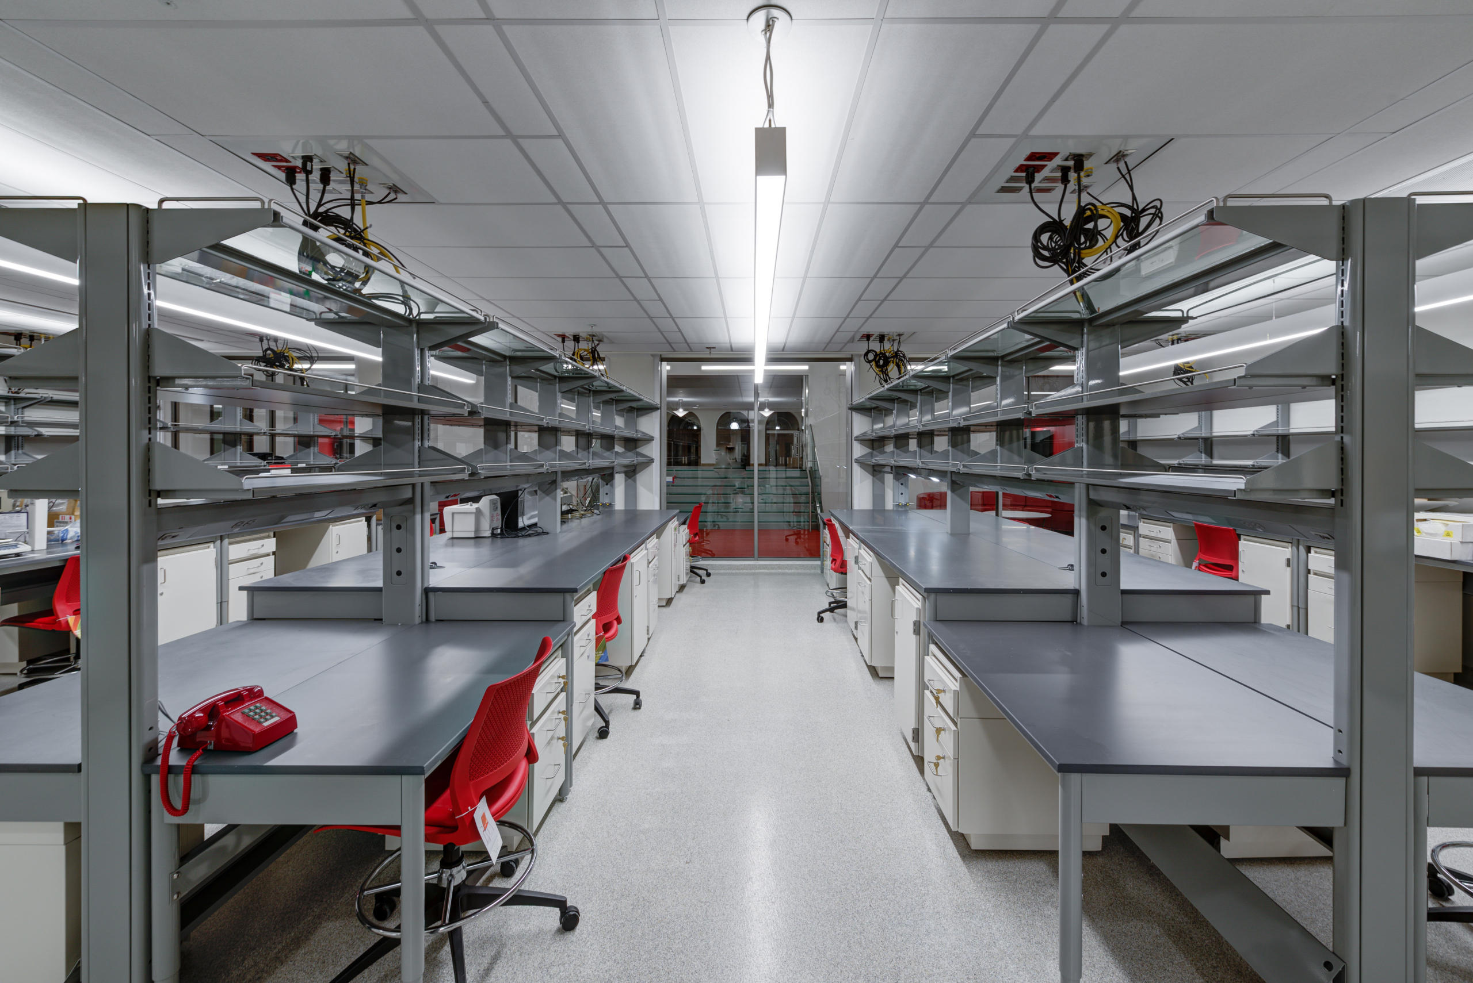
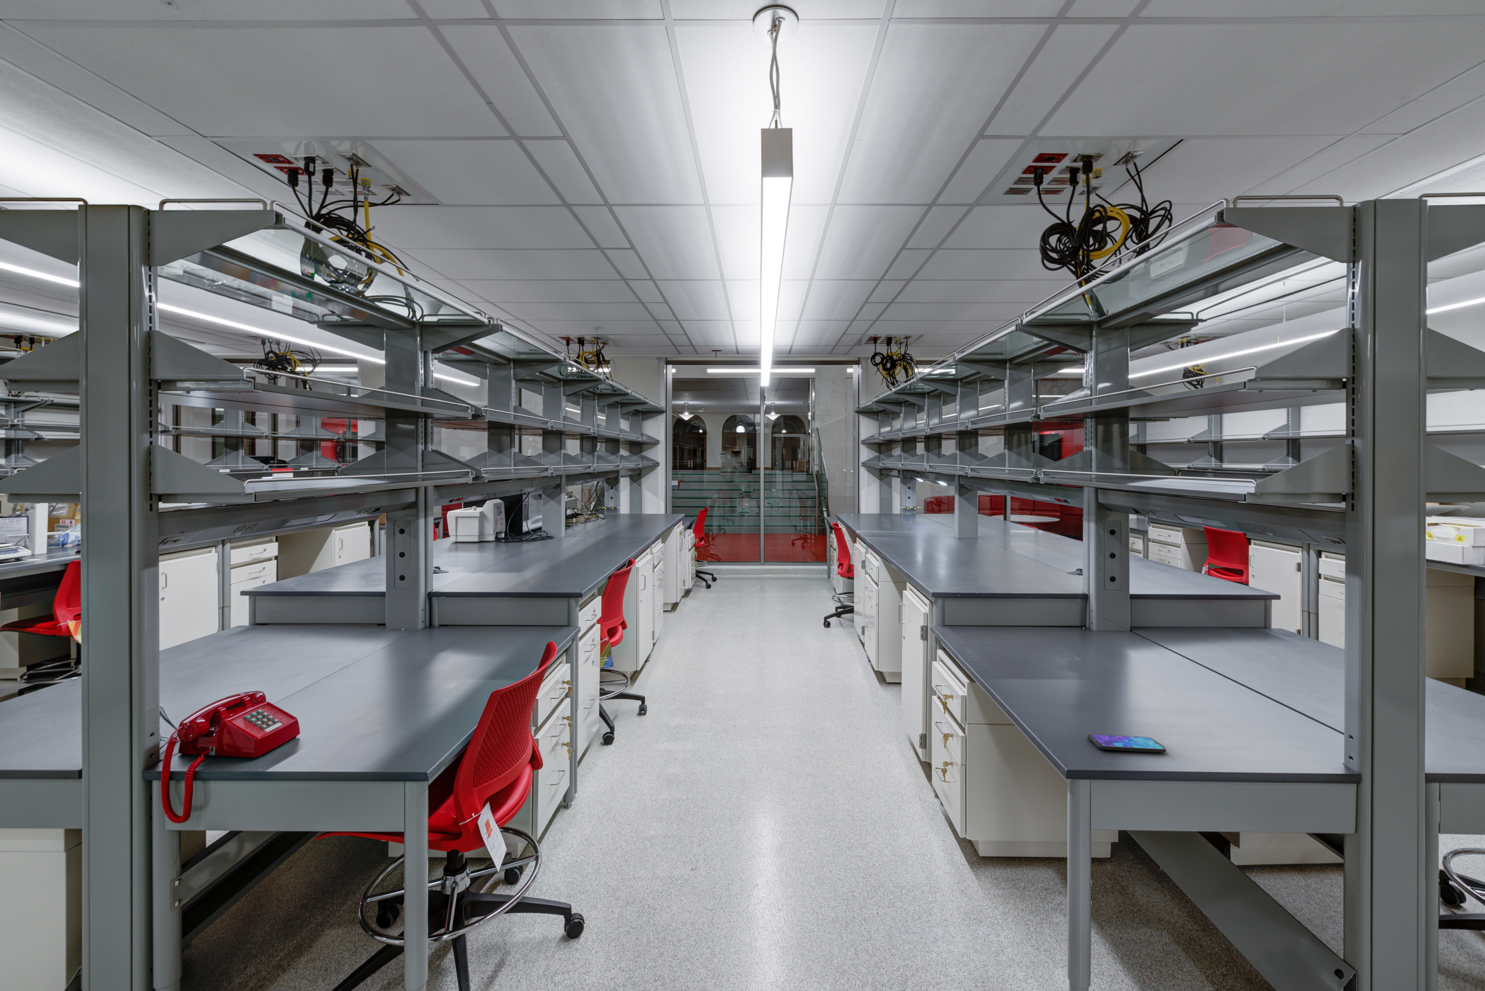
+ smartphone (1125, 743)
